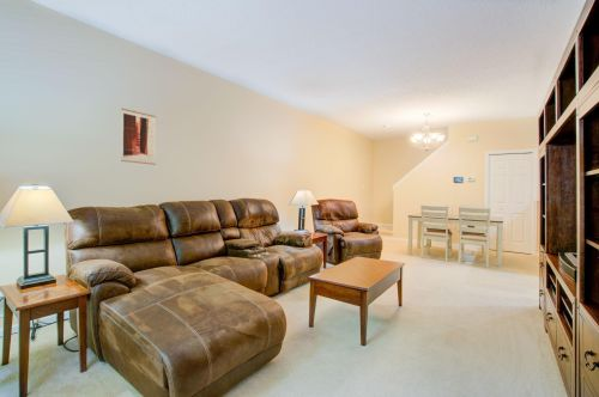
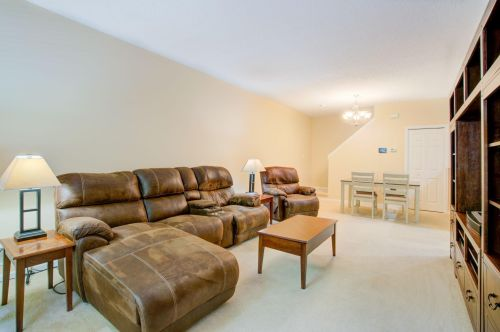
- wall art (139, 138)
